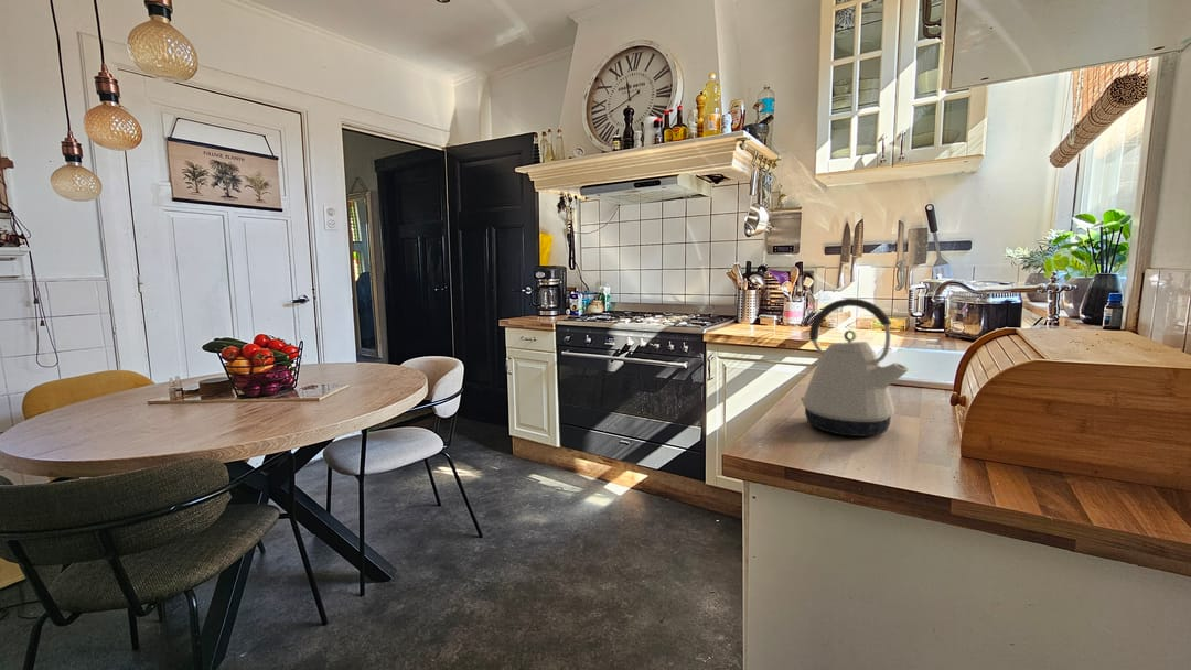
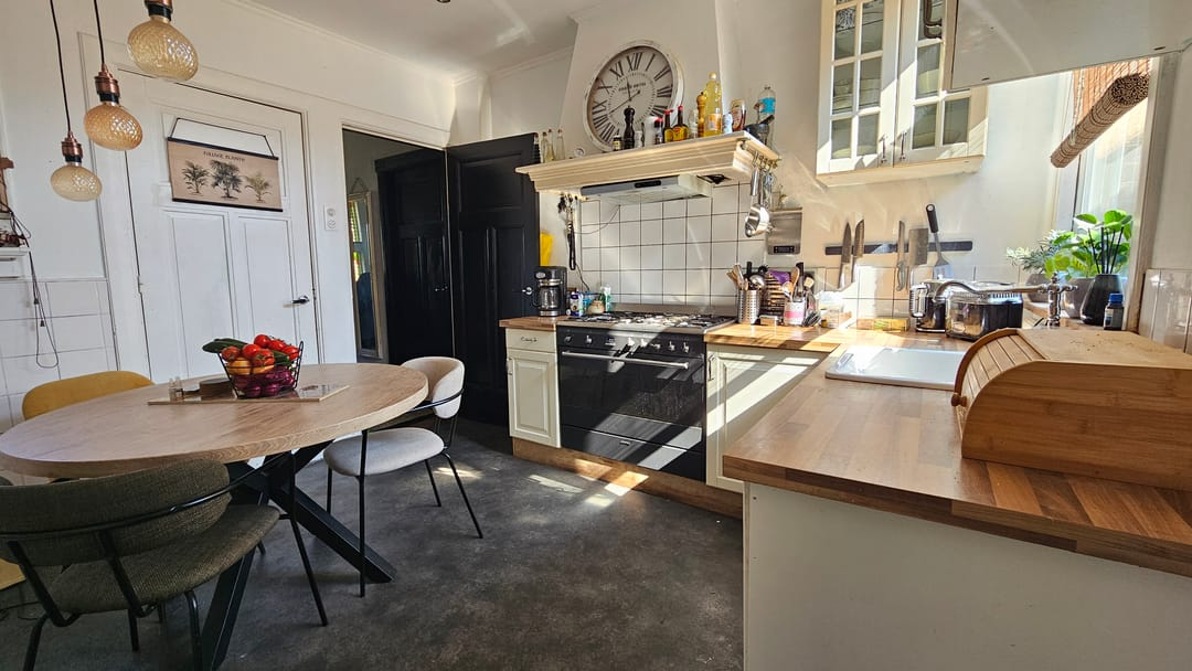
- kettle (851, 364)
